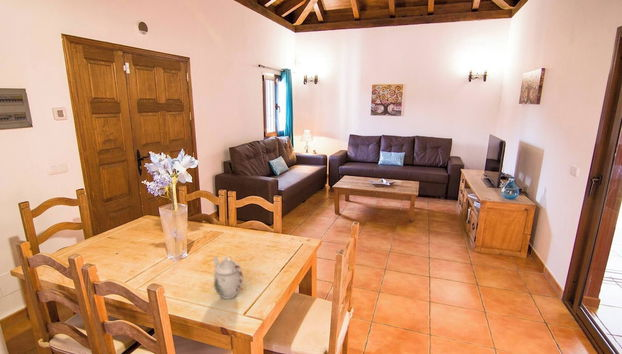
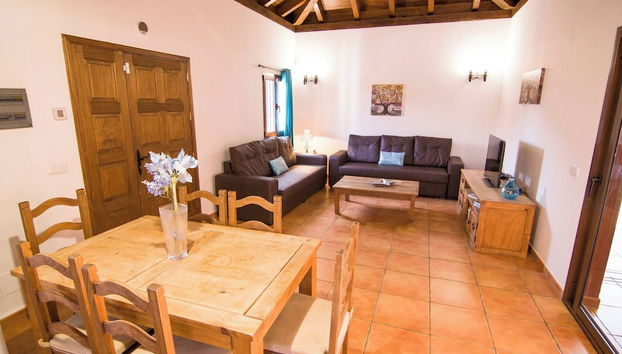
- teapot (227, 275)
